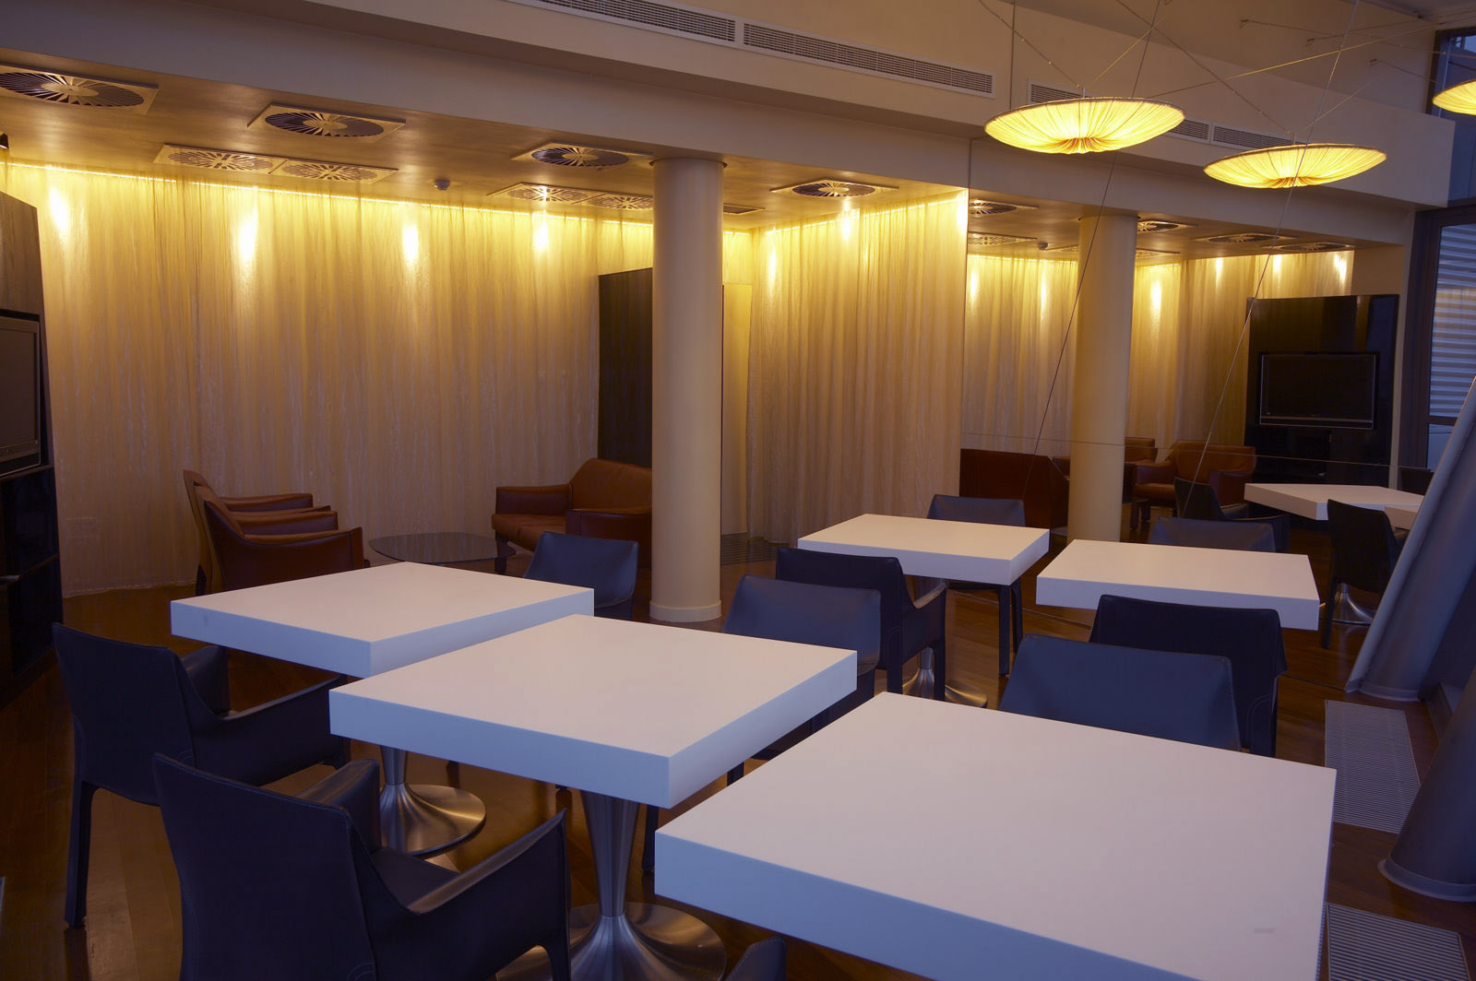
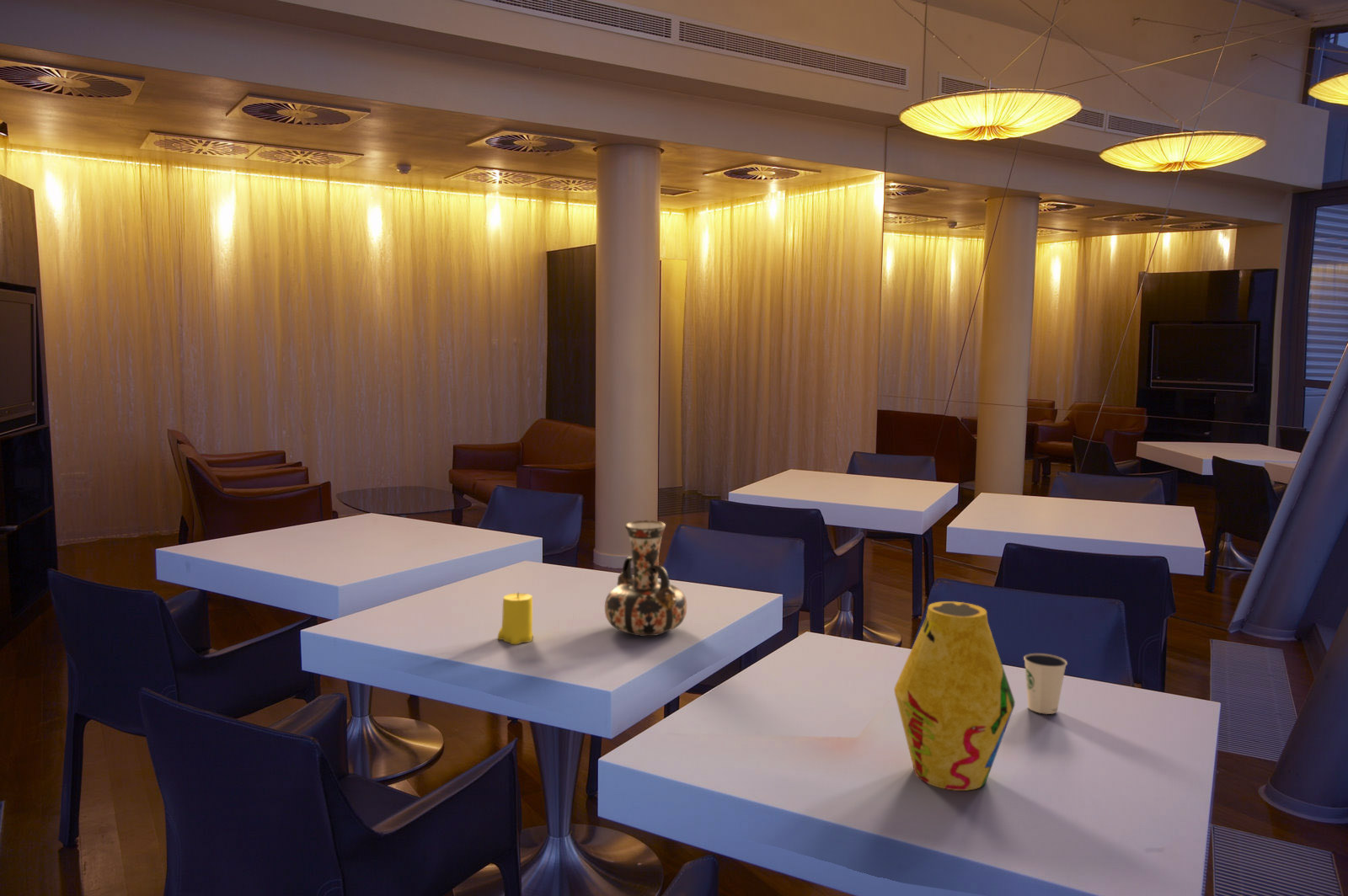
+ decorative vase (645, 576)
+ vase (953, 692)
+ candle (518, 614)
+ dixie cup (1044, 684)
